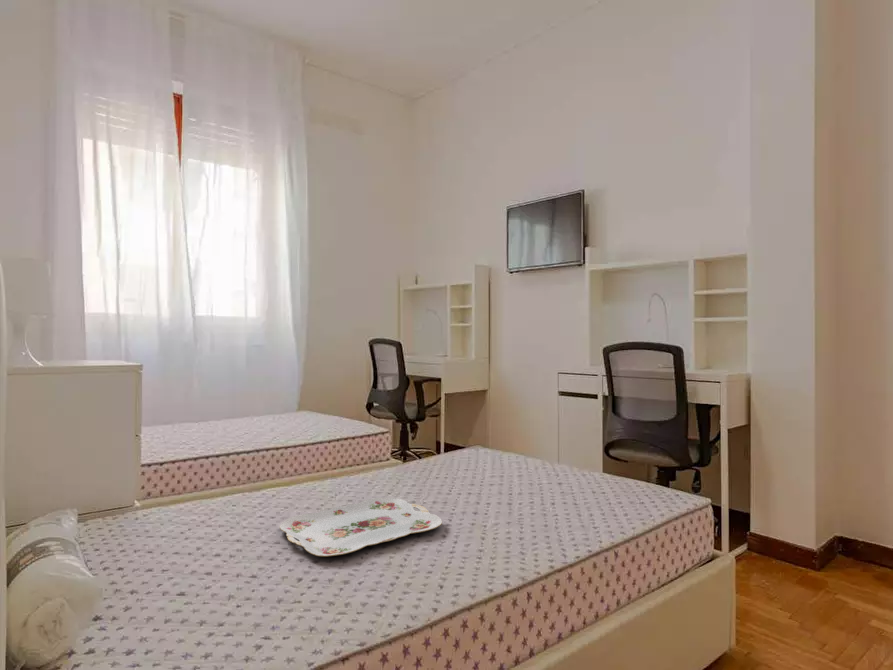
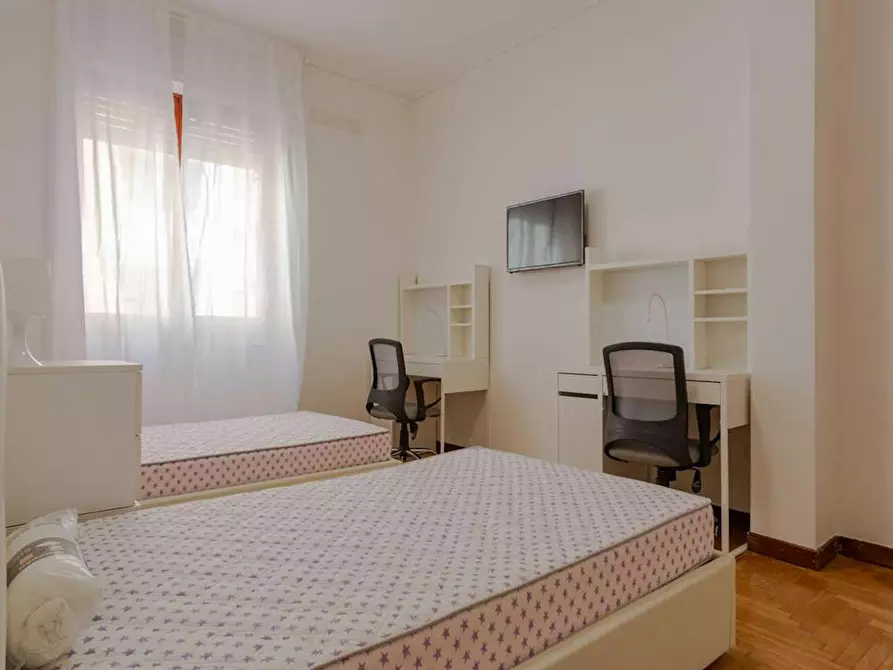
- serving tray (361, 524)
